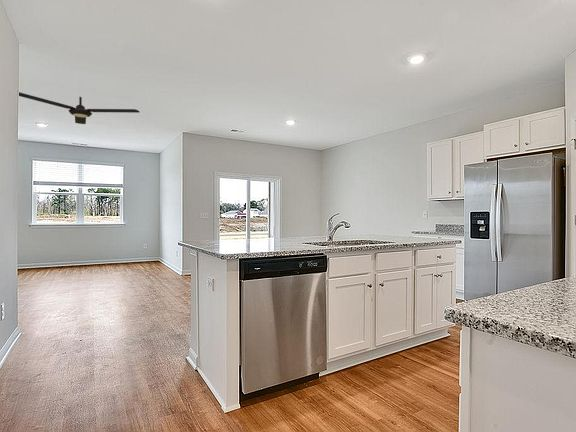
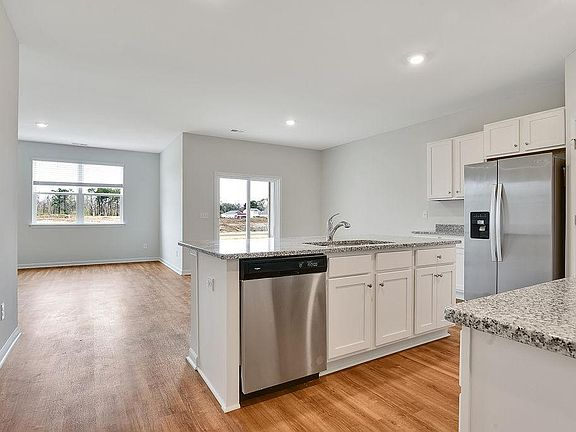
- ceiling fan (80, 109)
